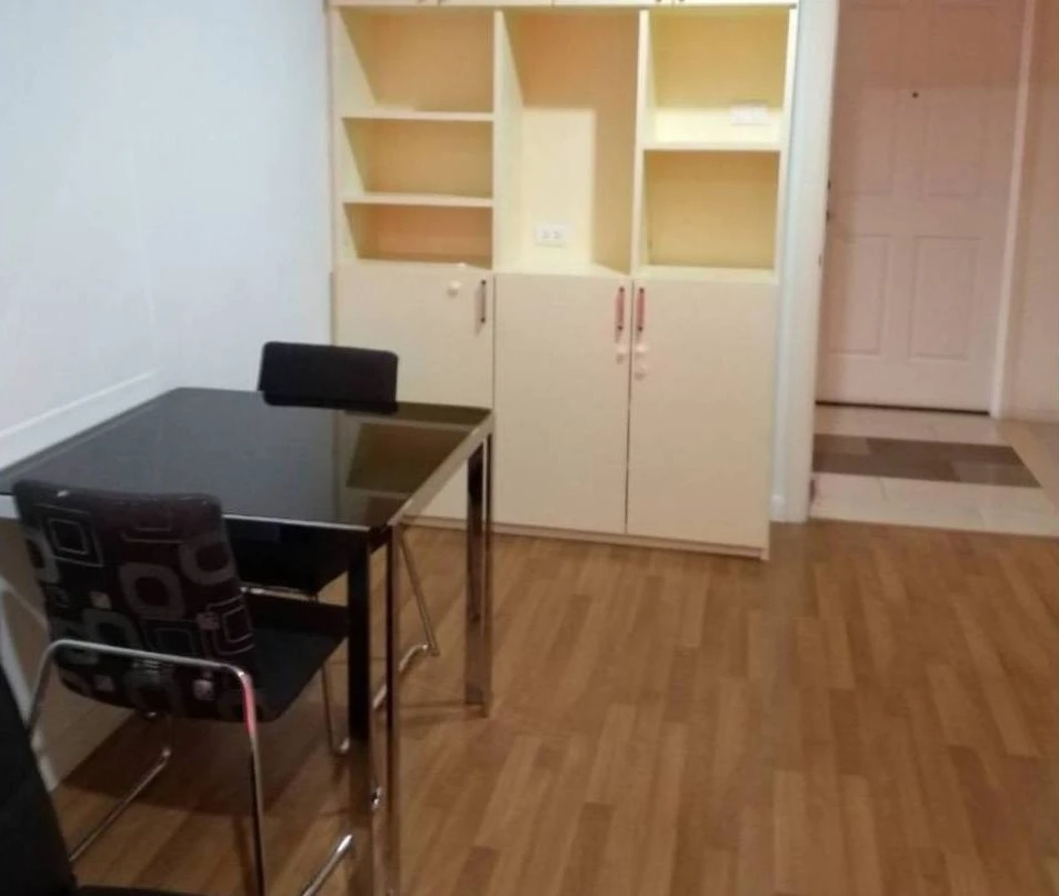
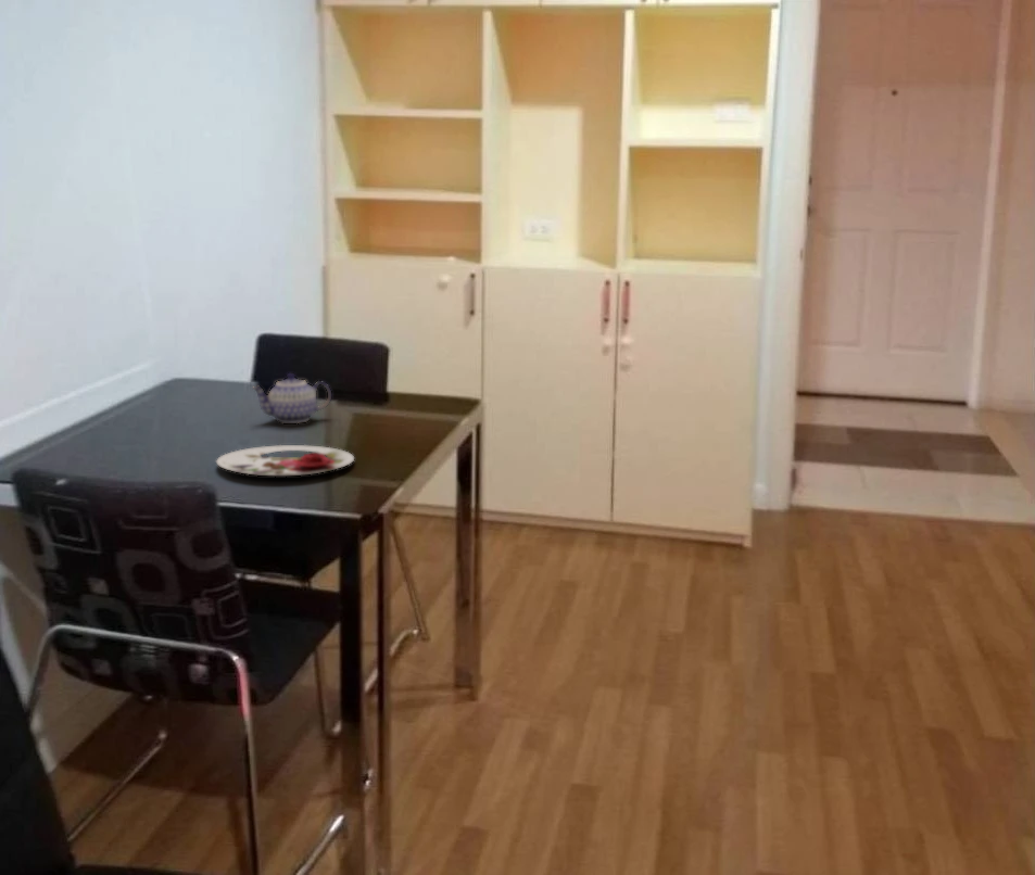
+ plate (286, 458)
+ teapot (291, 396)
